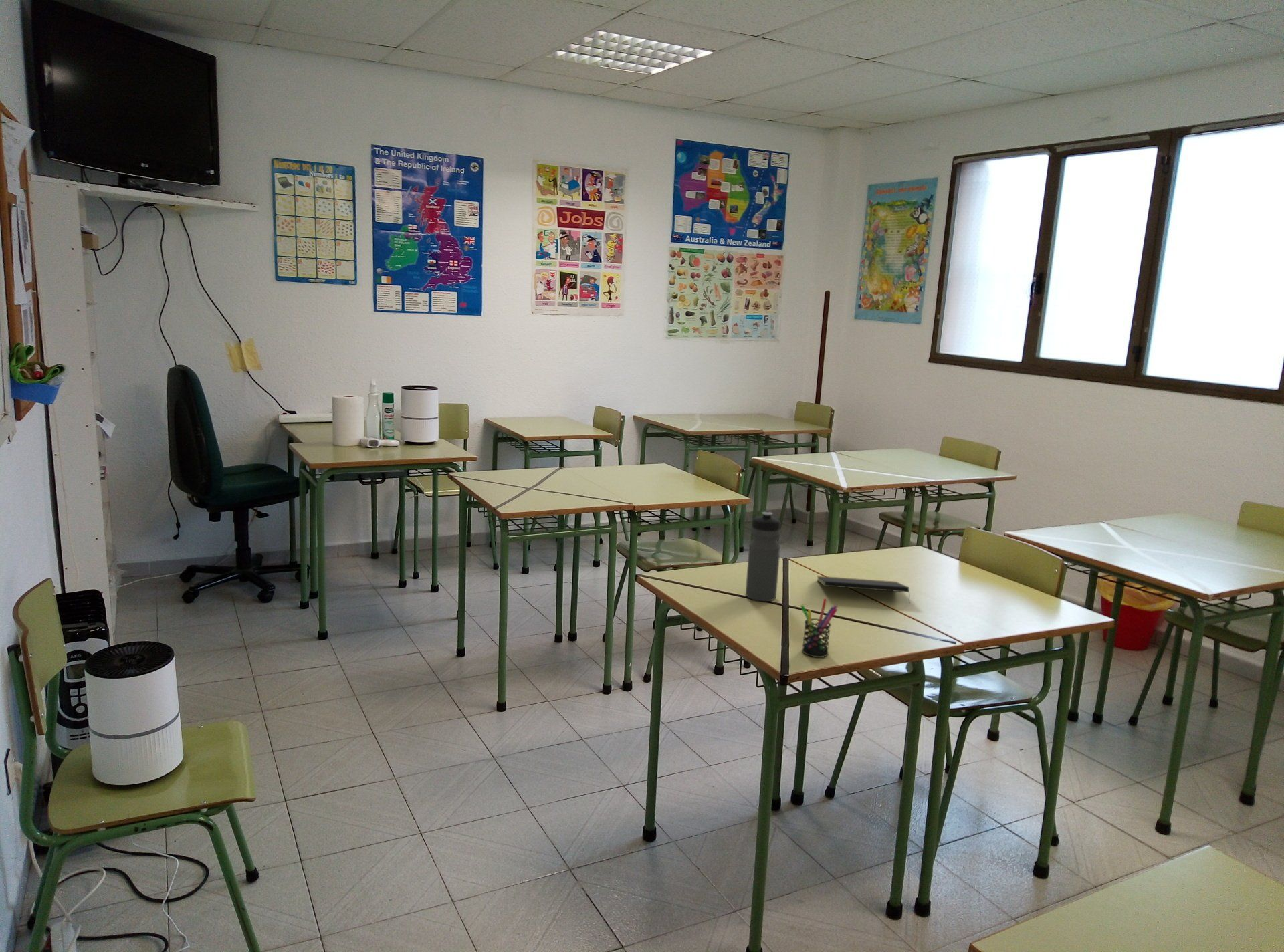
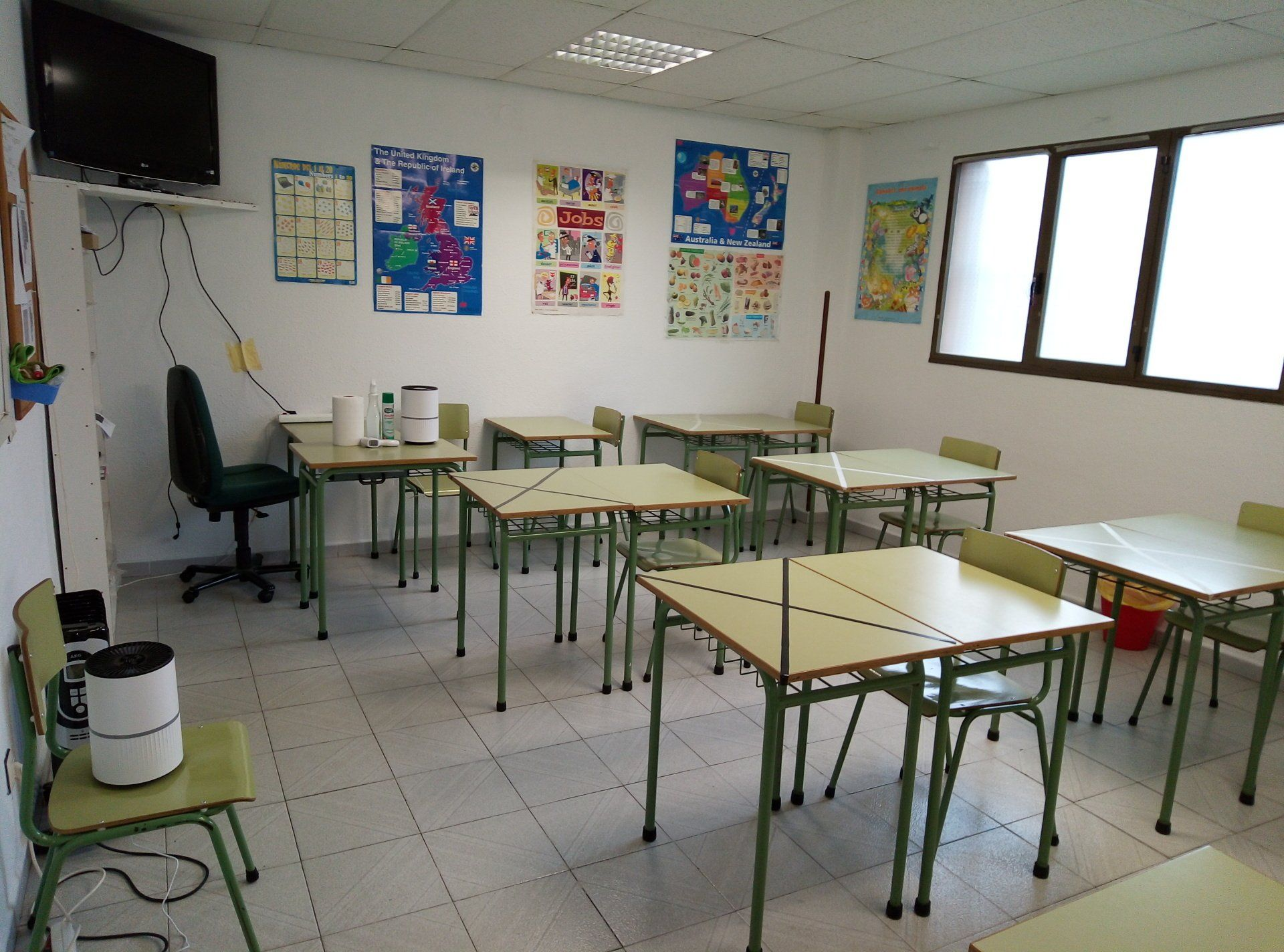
- pen holder (815, 625)
- water bottle (764, 555)
- notepad (861, 584)
